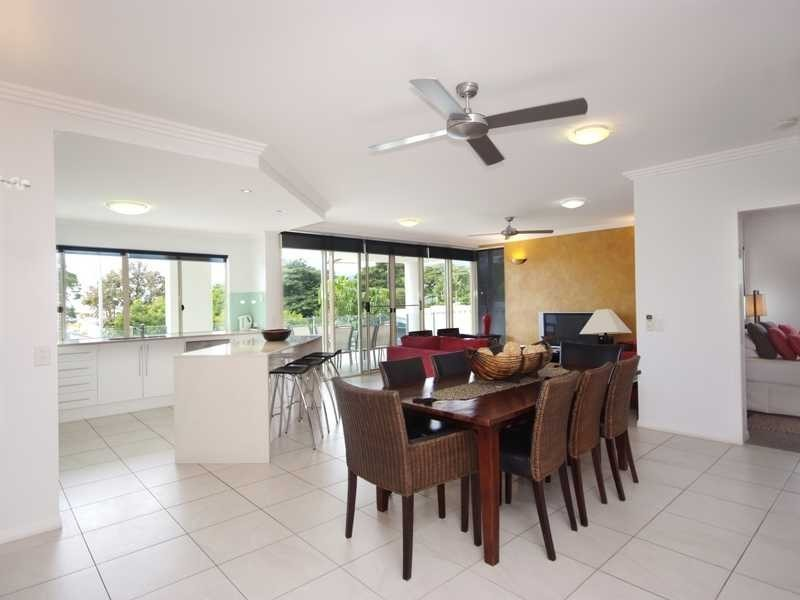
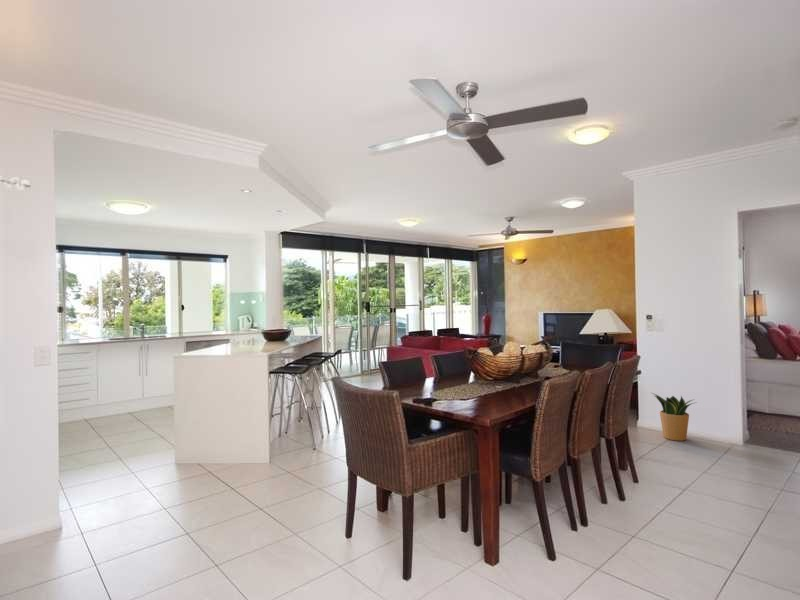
+ potted plant (674, 416)
